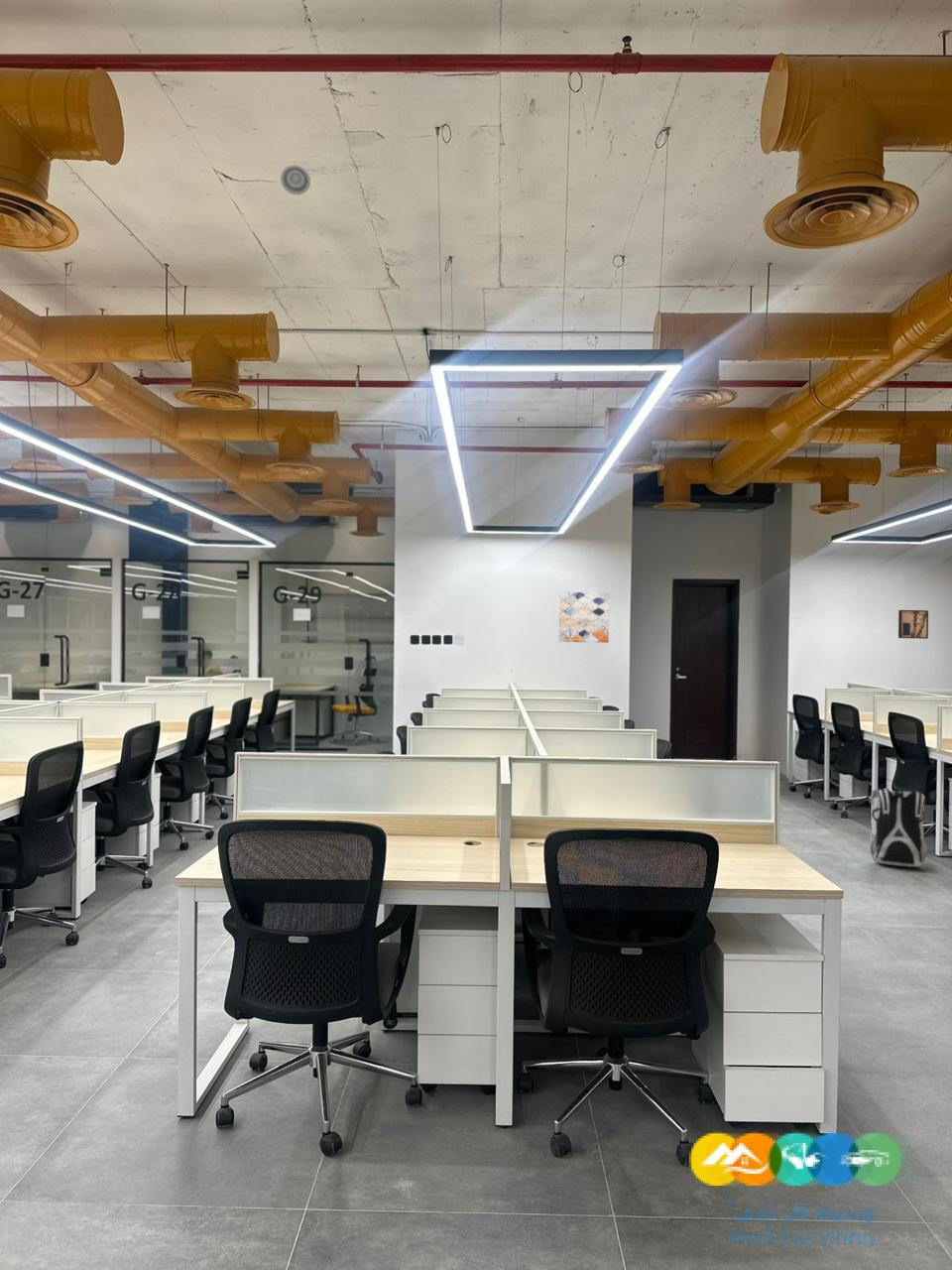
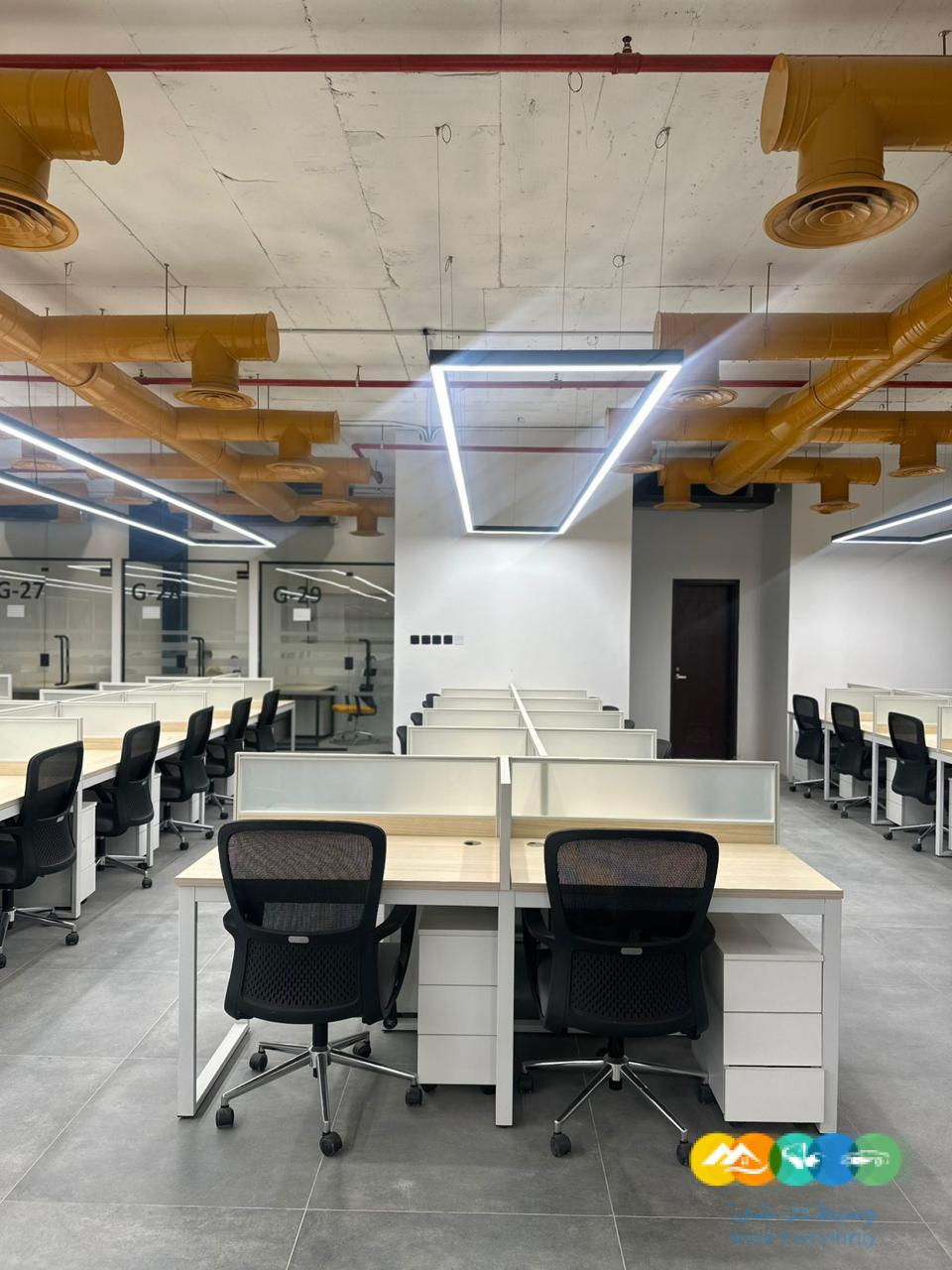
- wall art (913, 624)
- wall art (583, 617)
- smoke detector (296, 179)
- backpack (897, 826)
